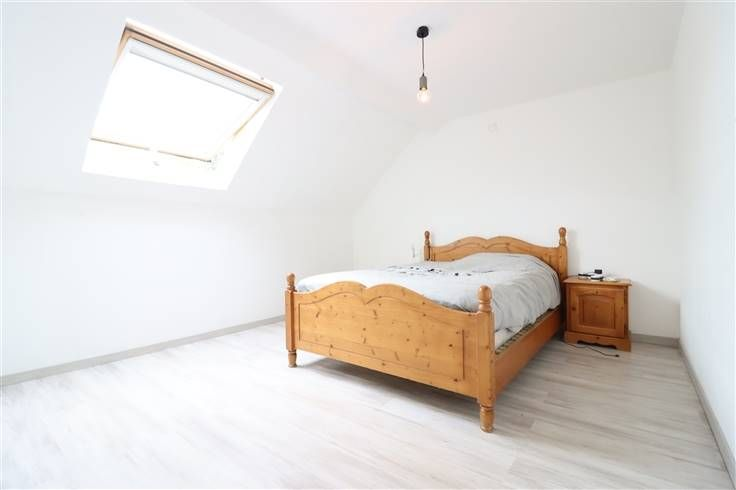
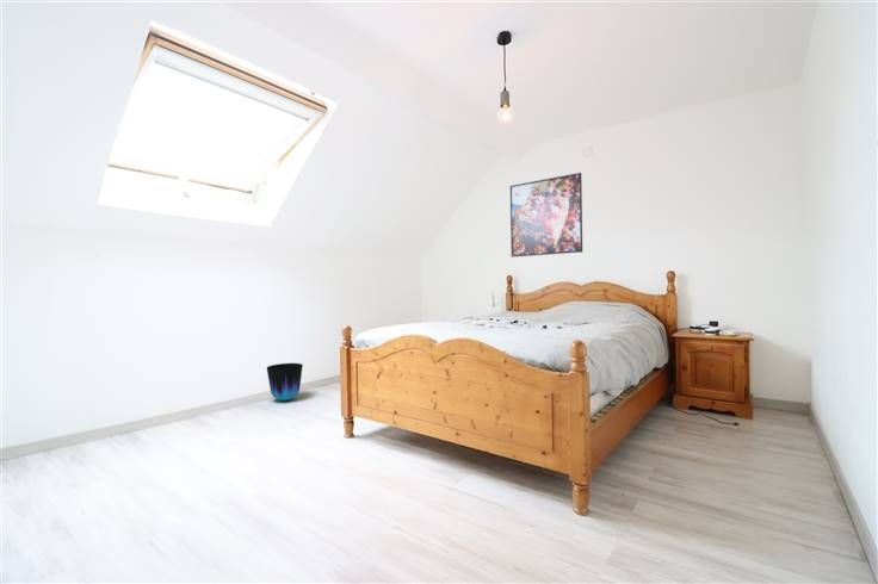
+ vase (285, 383)
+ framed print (544, 217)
